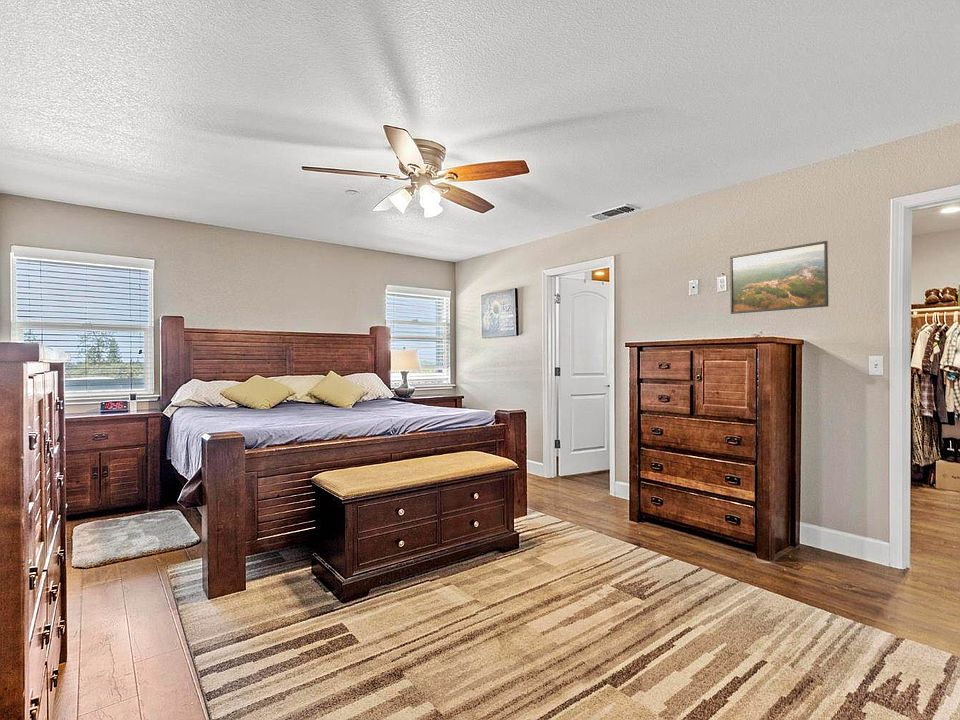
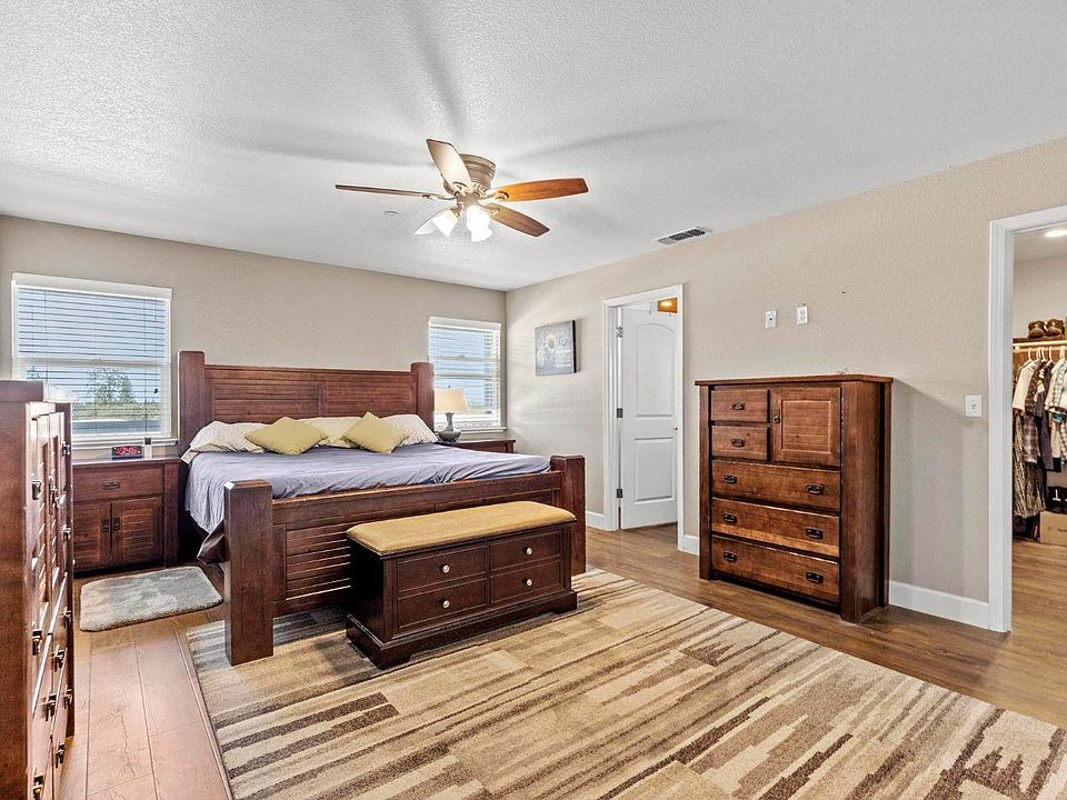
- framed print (775, 279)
